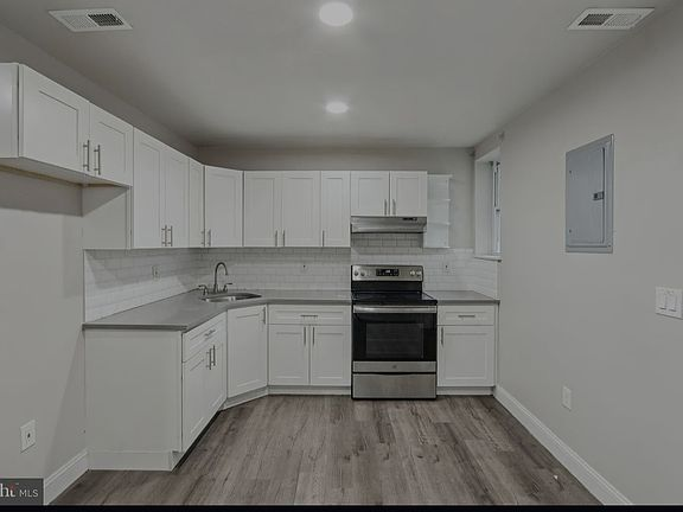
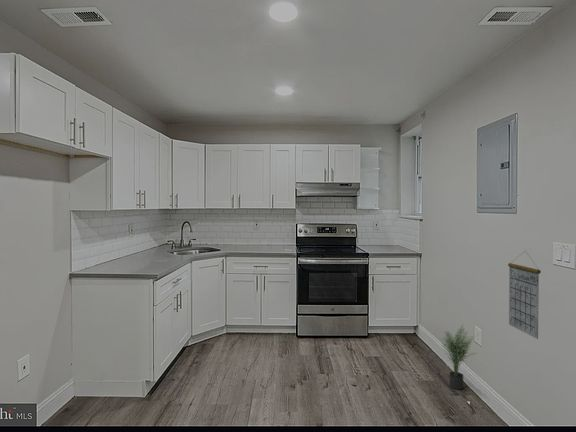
+ calendar (523, 291)
+ potted plant (454, 354)
